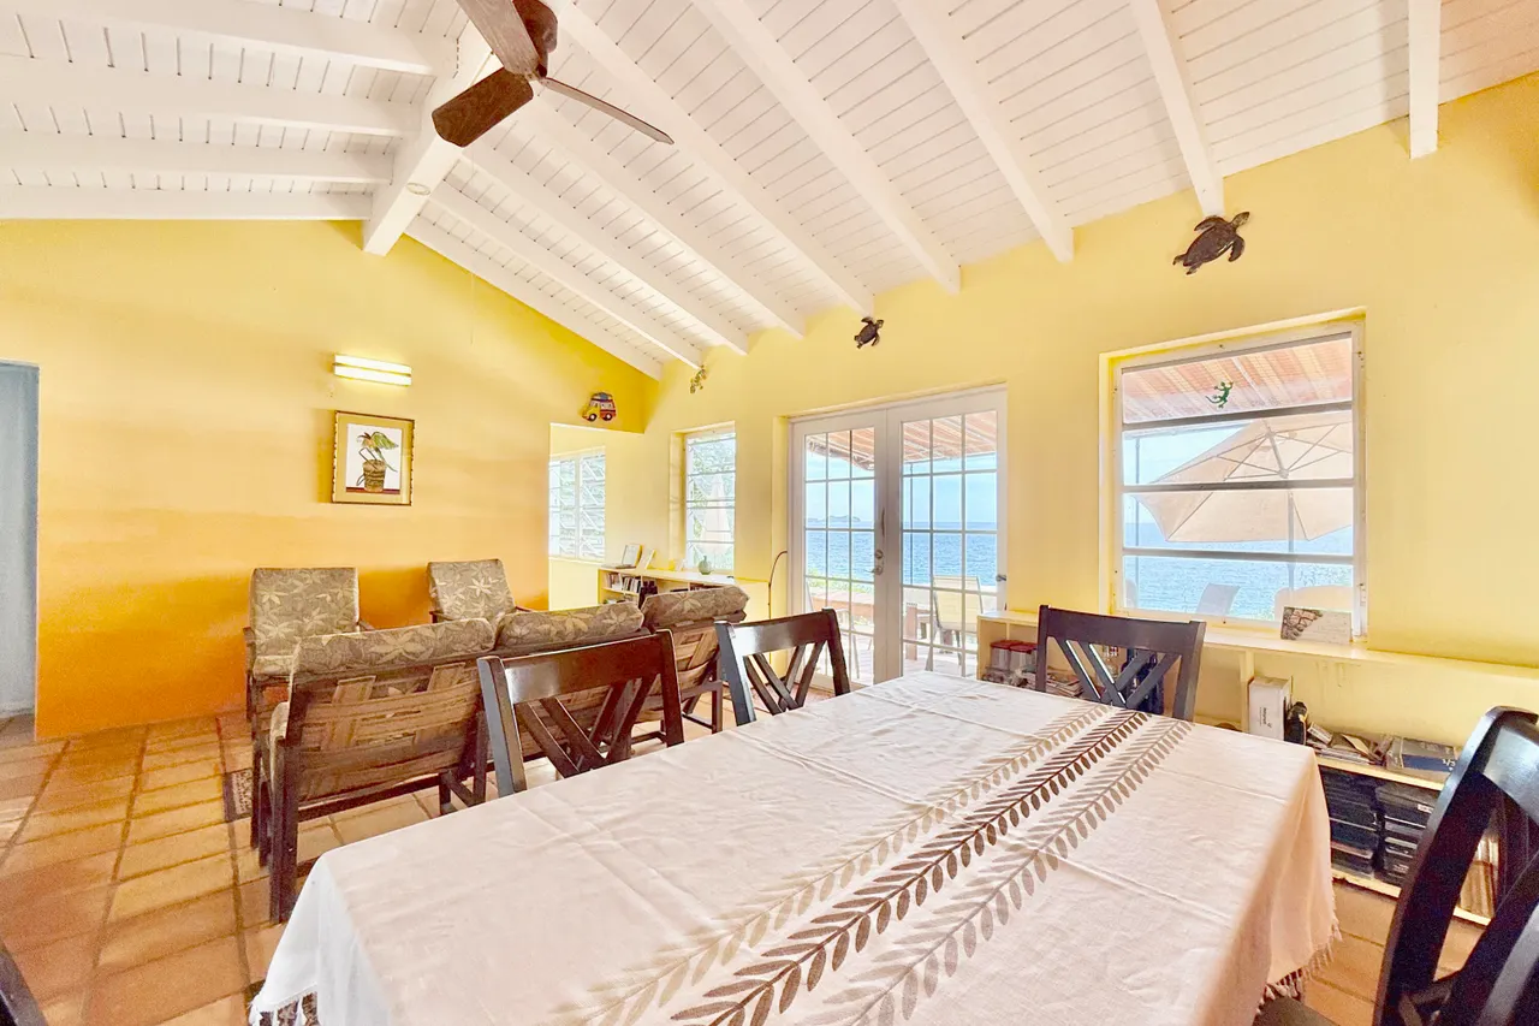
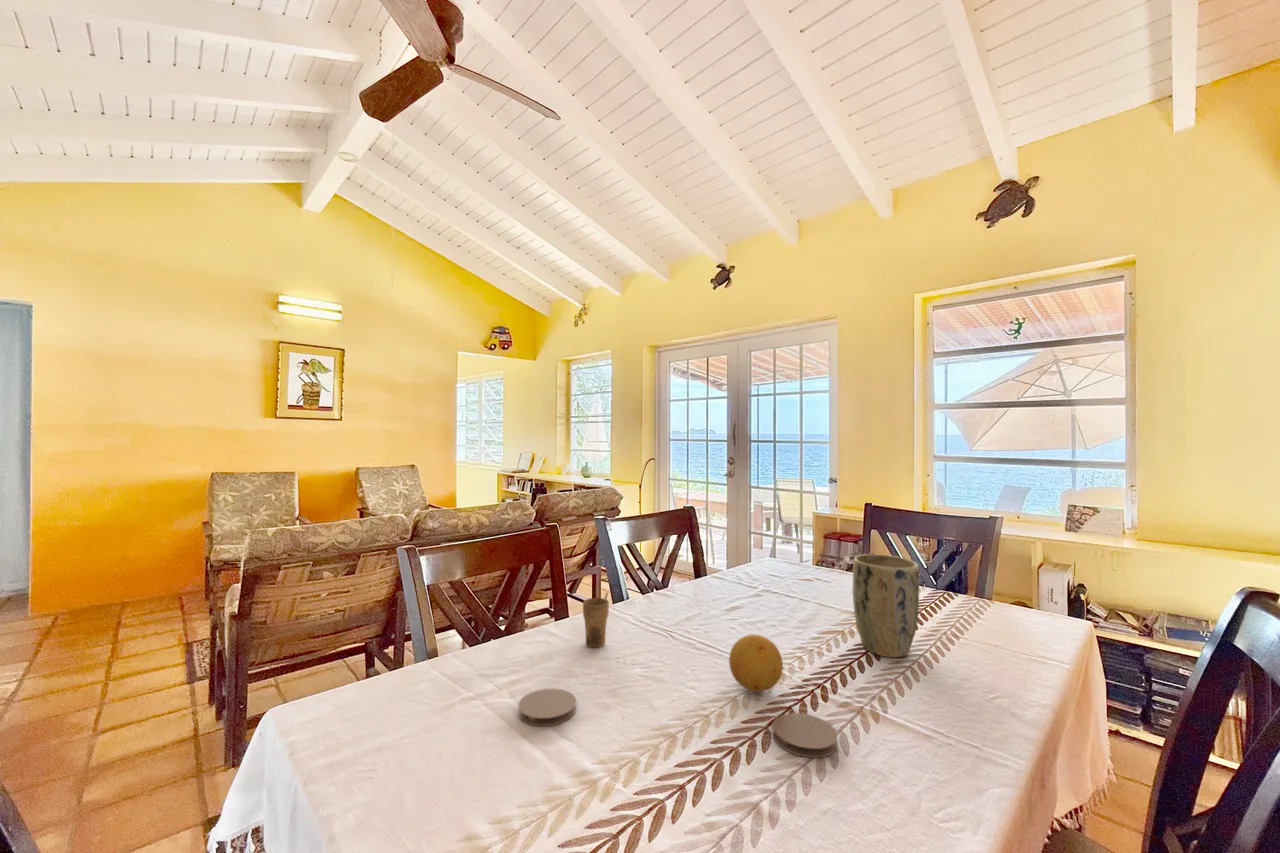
+ coaster (804, 733)
+ plant pot (884, 604)
+ cup (595, 617)
+ fruit (755, 662)
+ coaster (547, 706)
